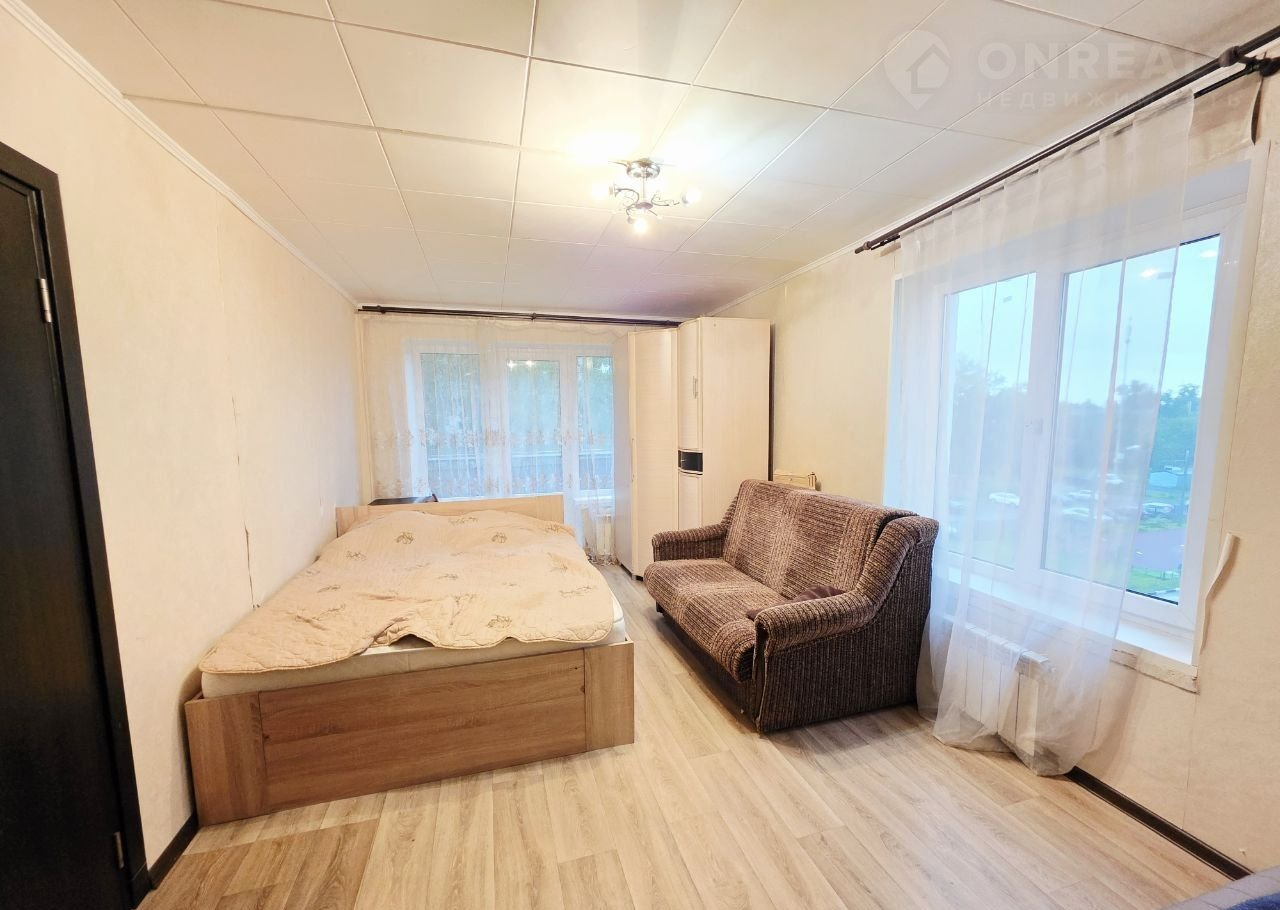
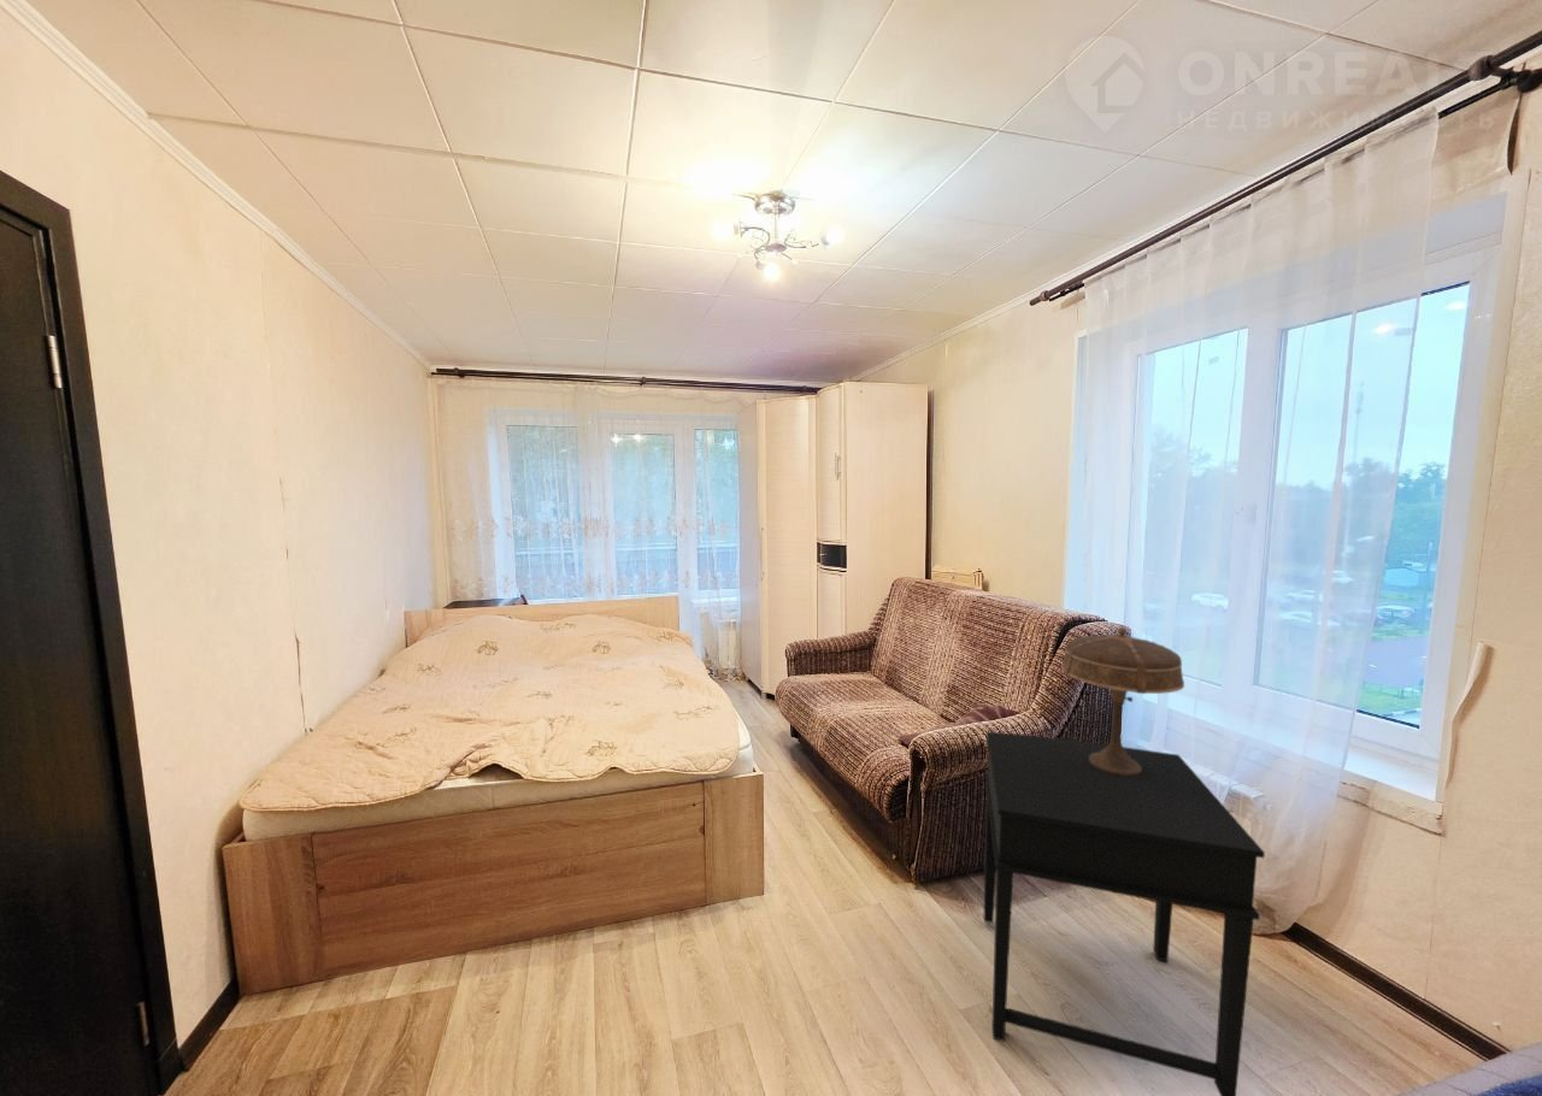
+ table lamp (1118, 696)
+ side table (1090, 885)
